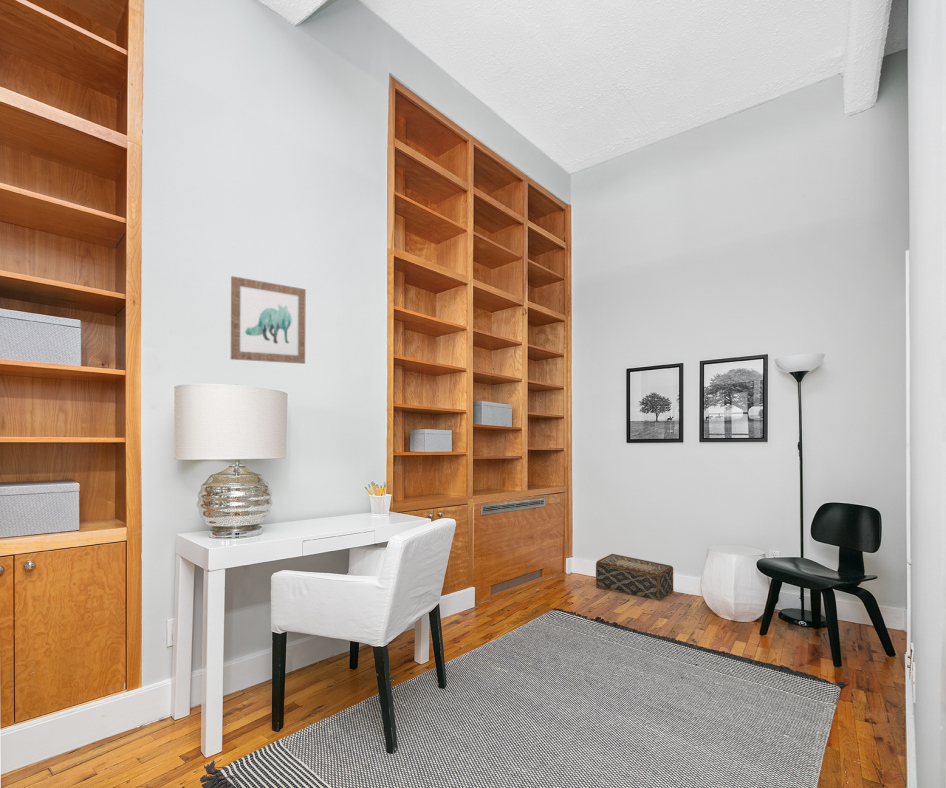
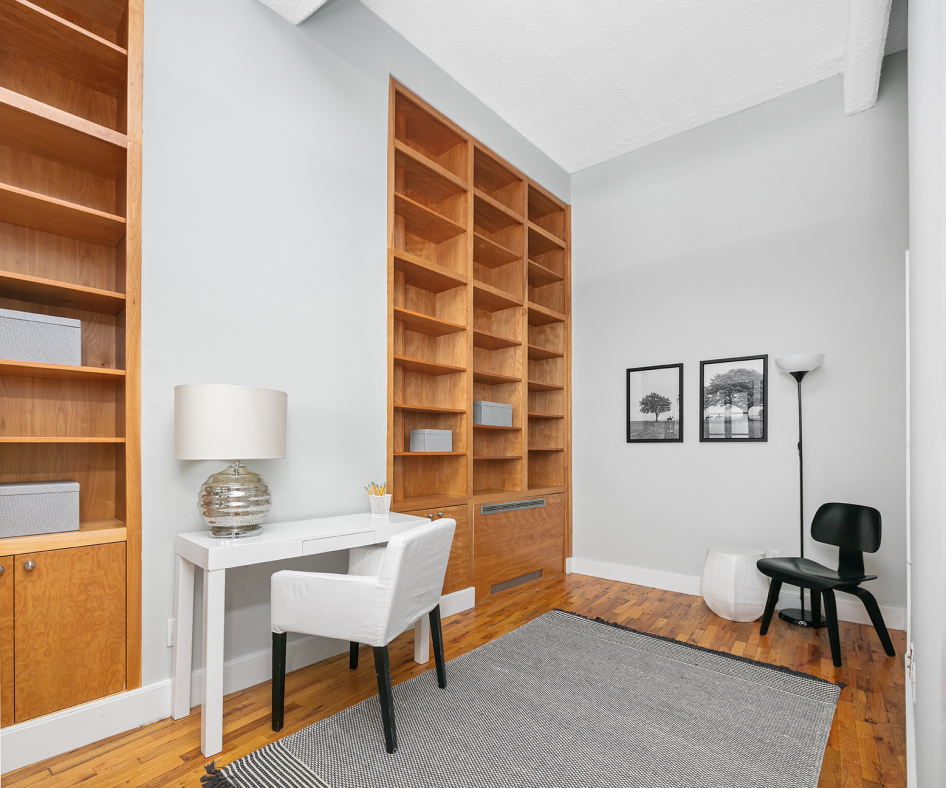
- wall art (270, 322)
- woven basket (633, 576)
